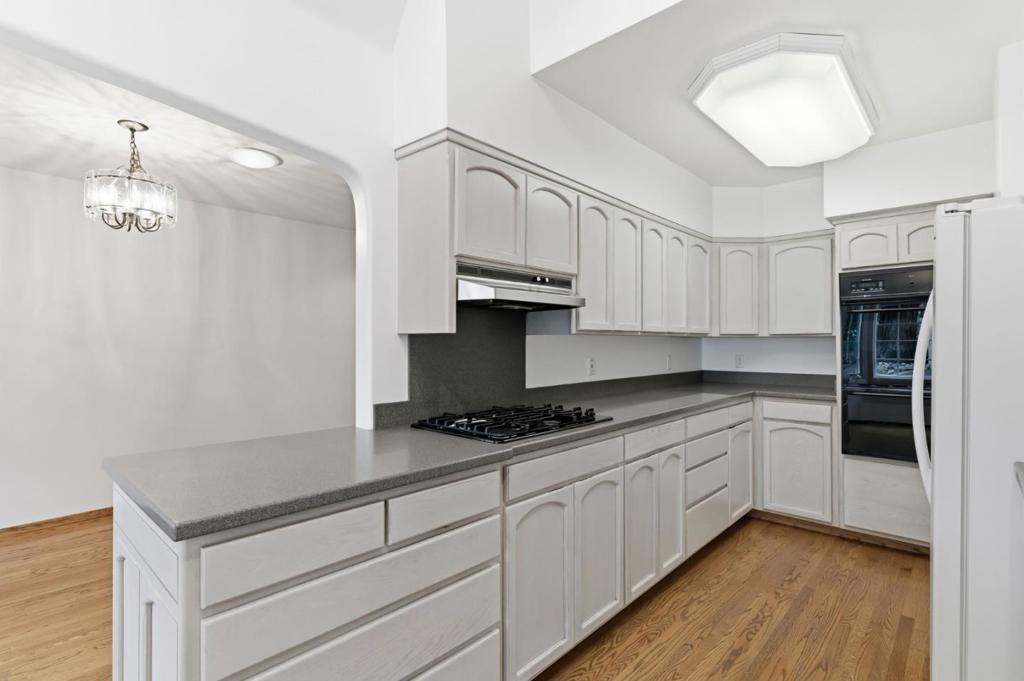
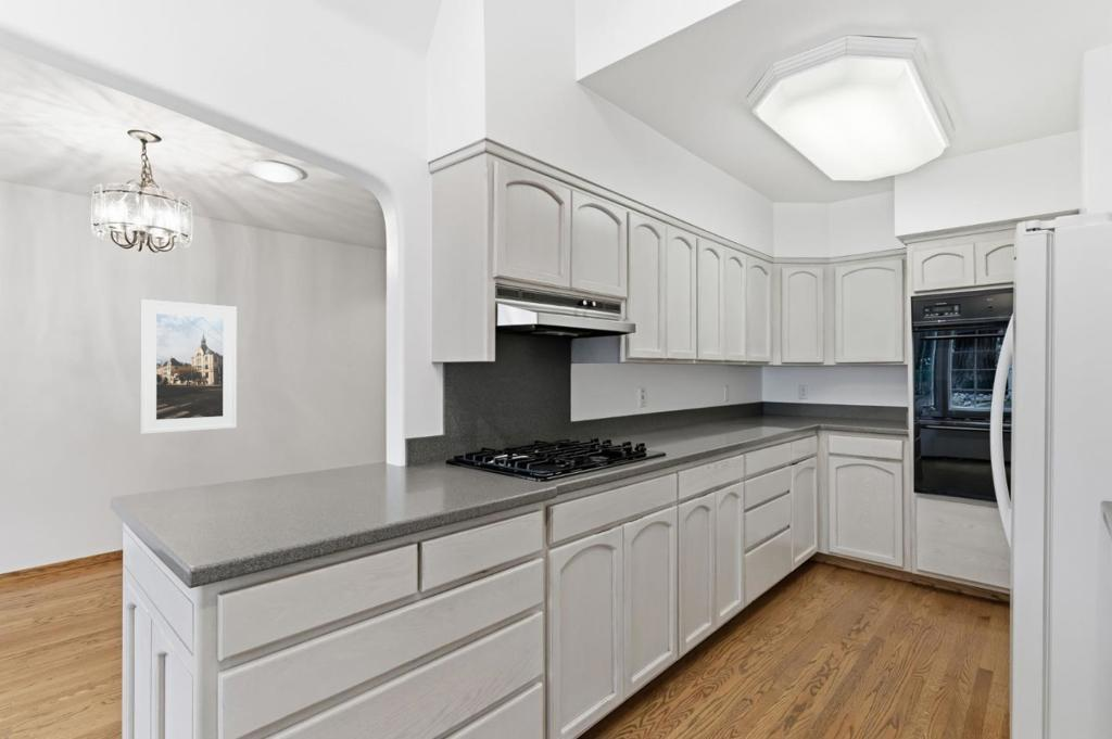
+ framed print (190, 367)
